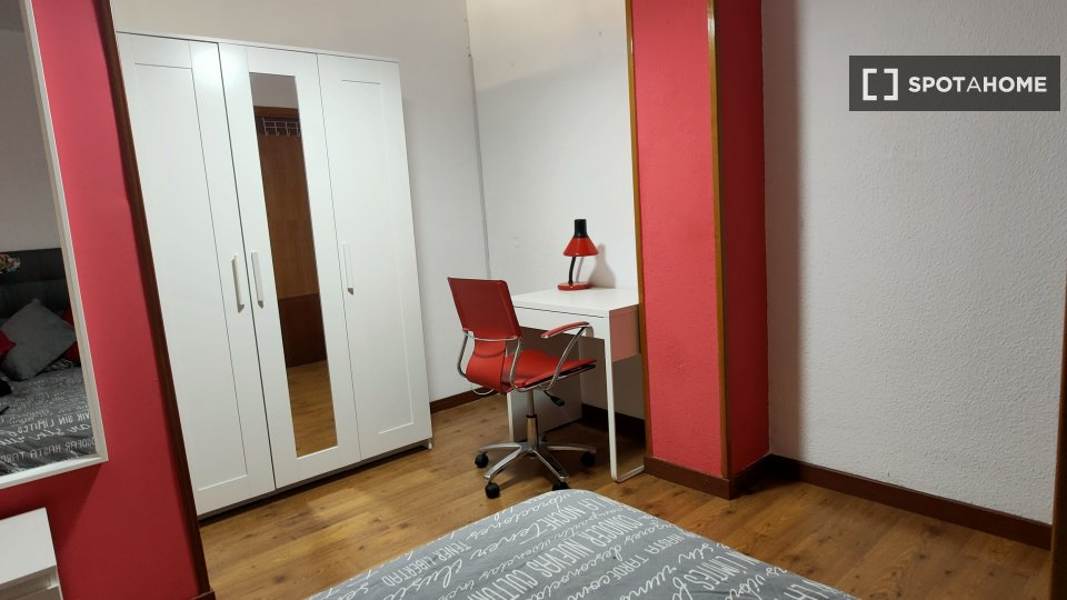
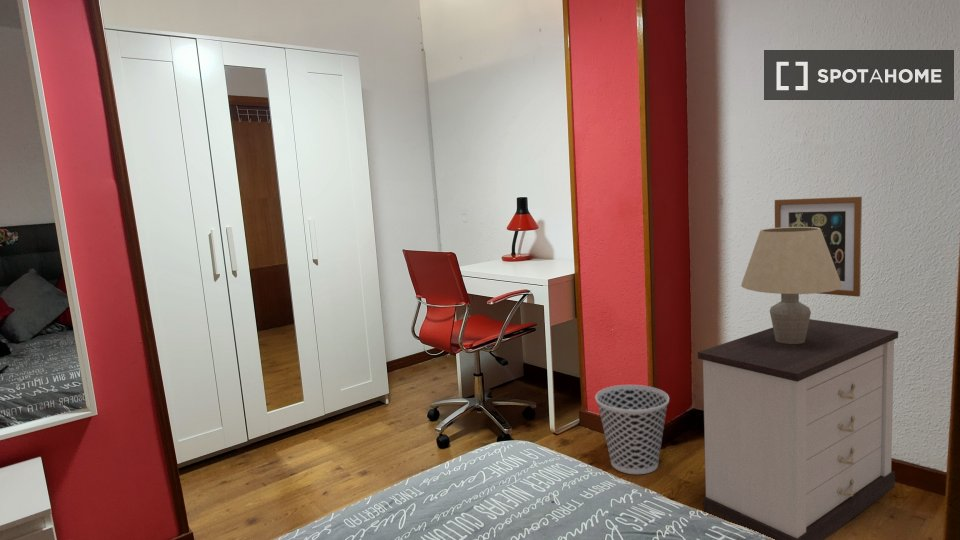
+ wall art (825, 241)
+ table lamp (789, 285)
+ nightstand (800, 422)
+ wastebasket (632, 430)
